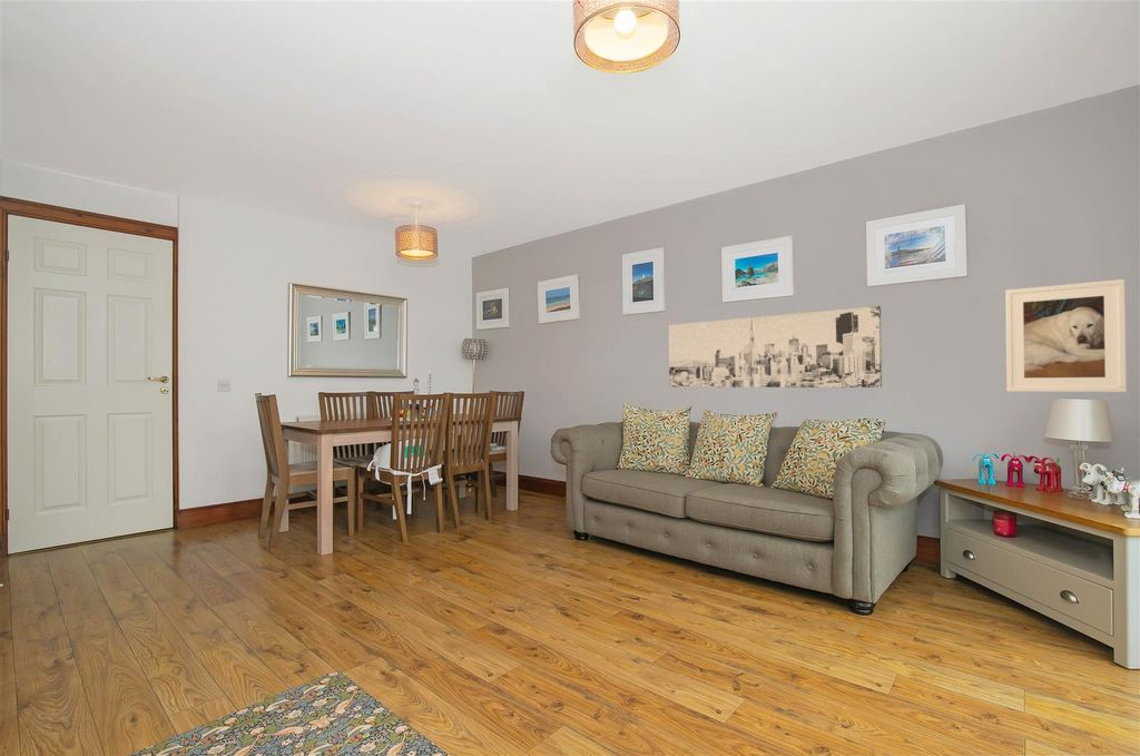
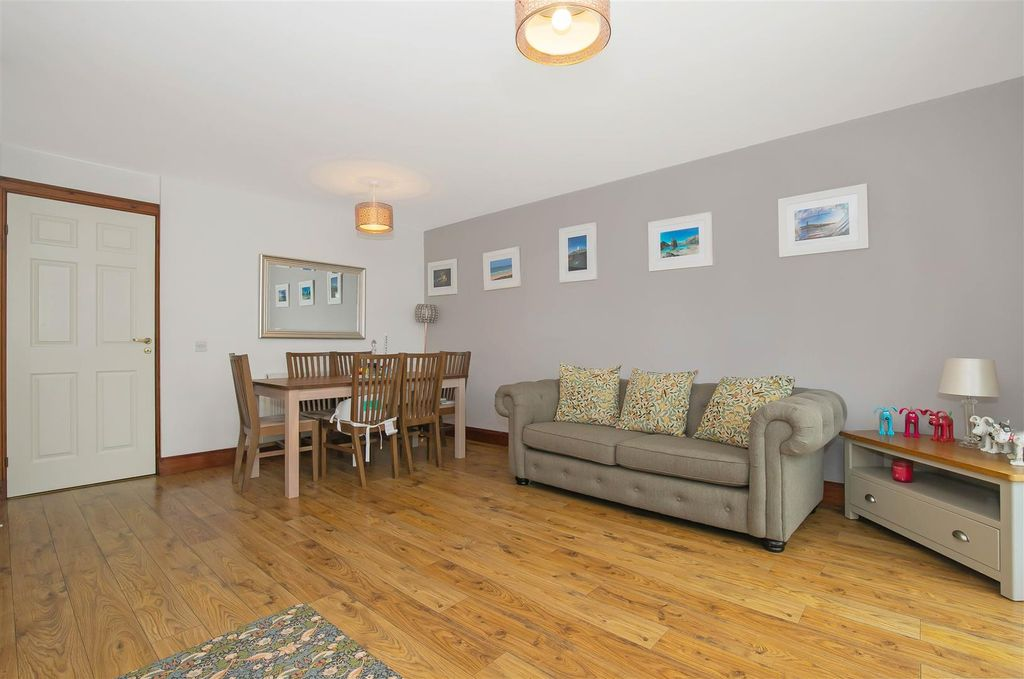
- wall art (761, 352)
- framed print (1062, 337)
